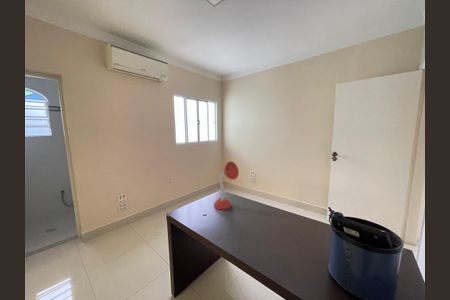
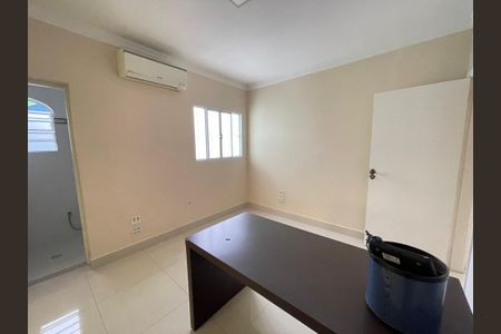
- desk lamp (223, 185)
